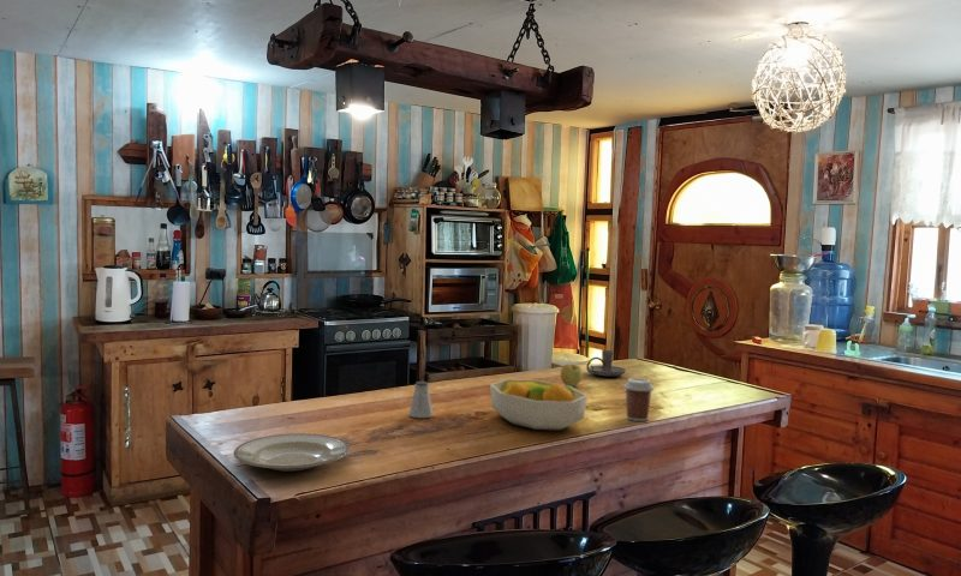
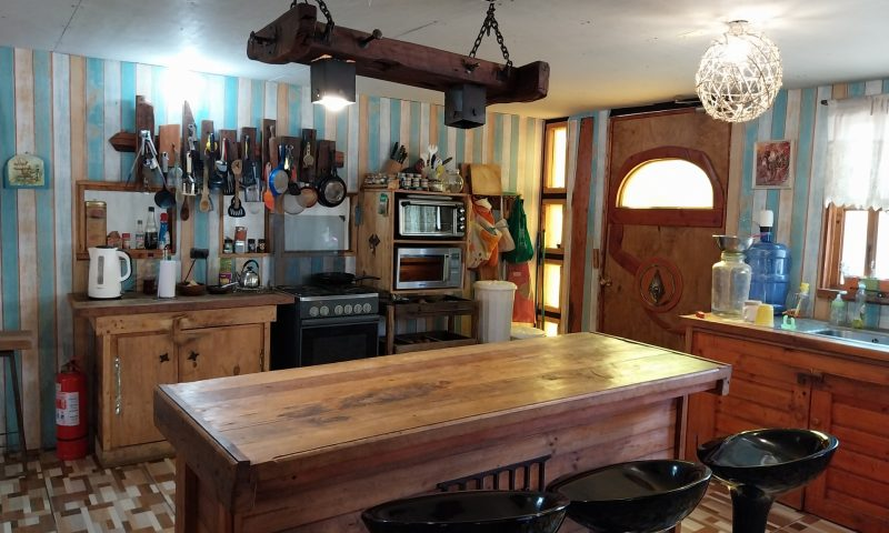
- apple (571, 374)
- plate (292, 455)
- candle holder (603, 362)
- coffee cup (638, 398)
- saltshaker (420, 398)
- fruit bowl (537, 397)
